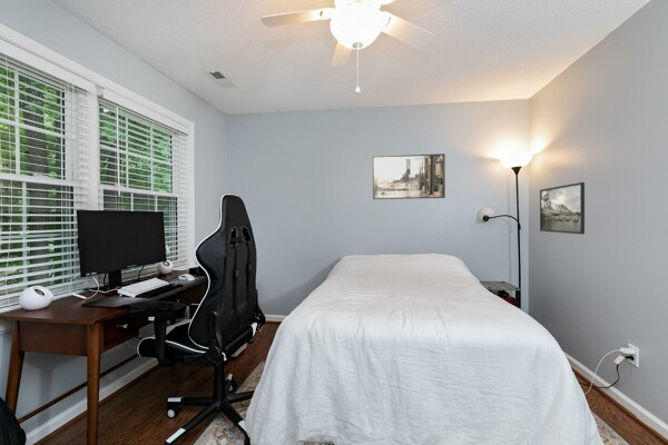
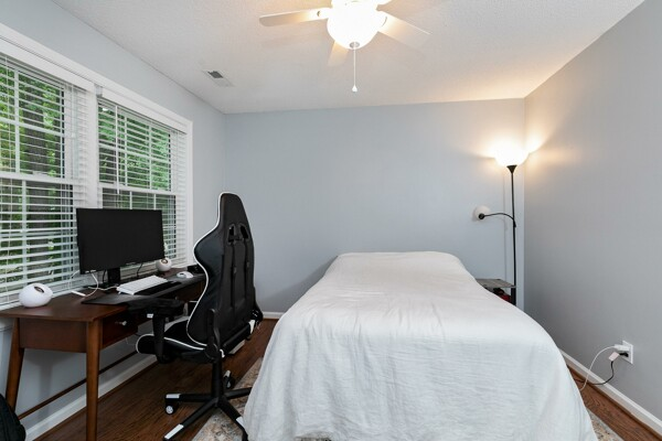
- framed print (559, 209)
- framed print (407, 177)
